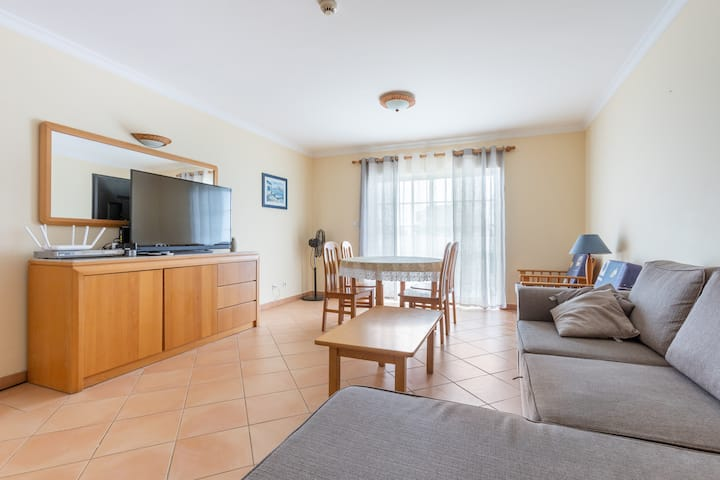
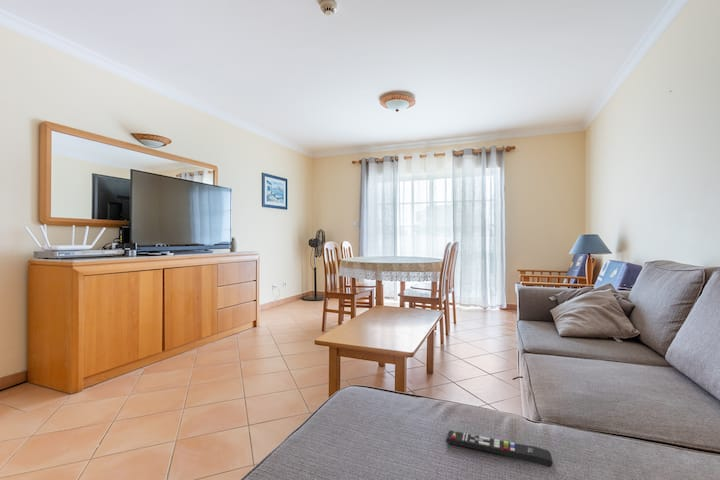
+ remote control (496, 446)
